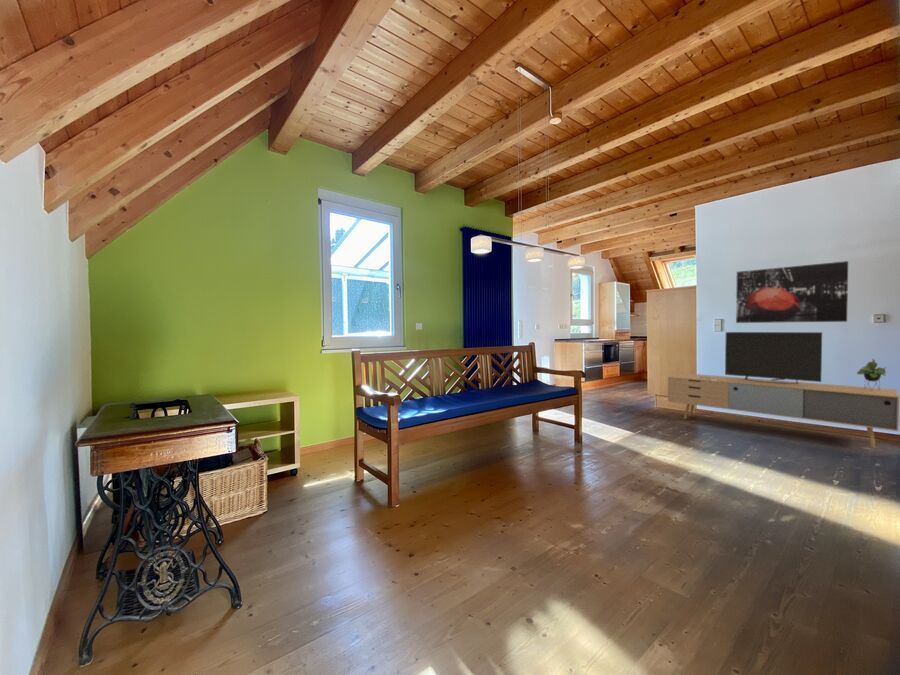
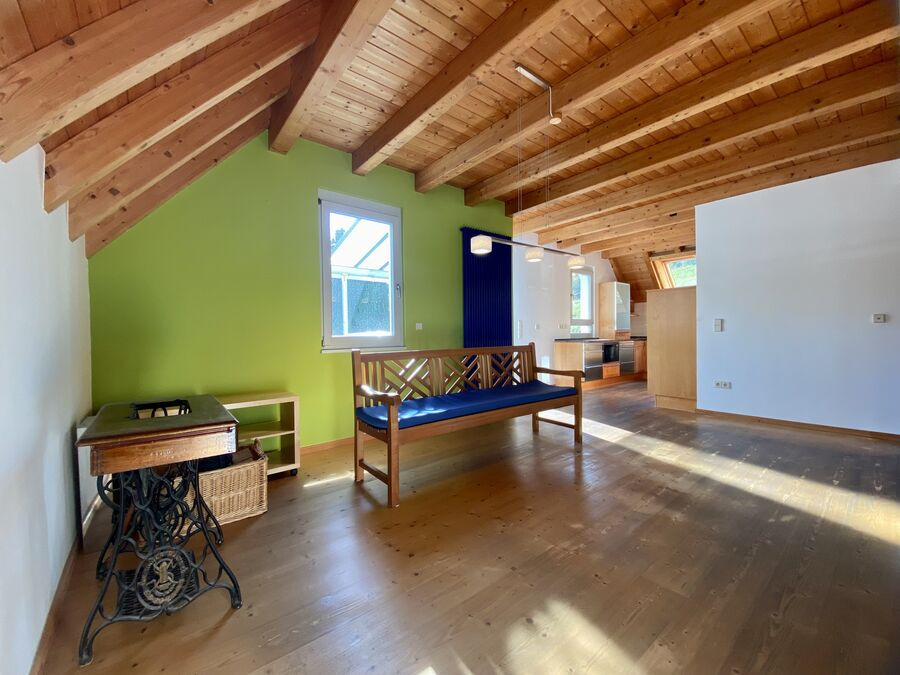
- media console (768, 381)
- wall art (787, 294)
